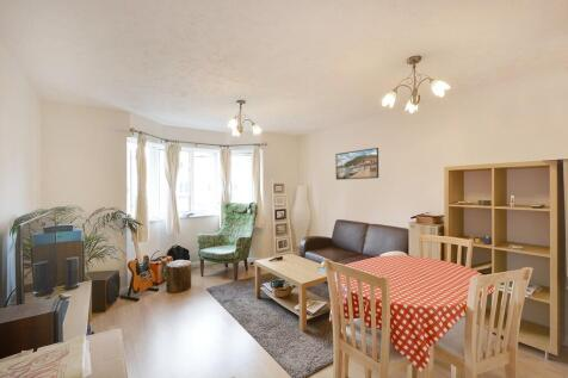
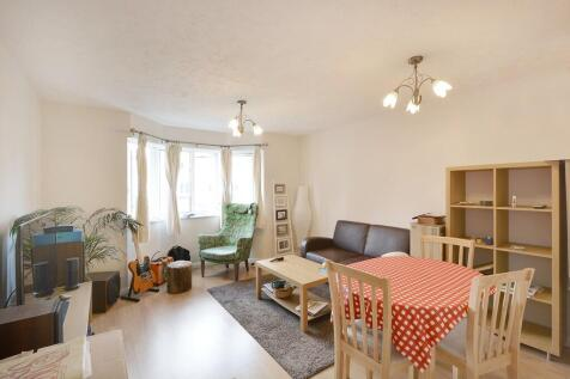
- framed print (356, 165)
